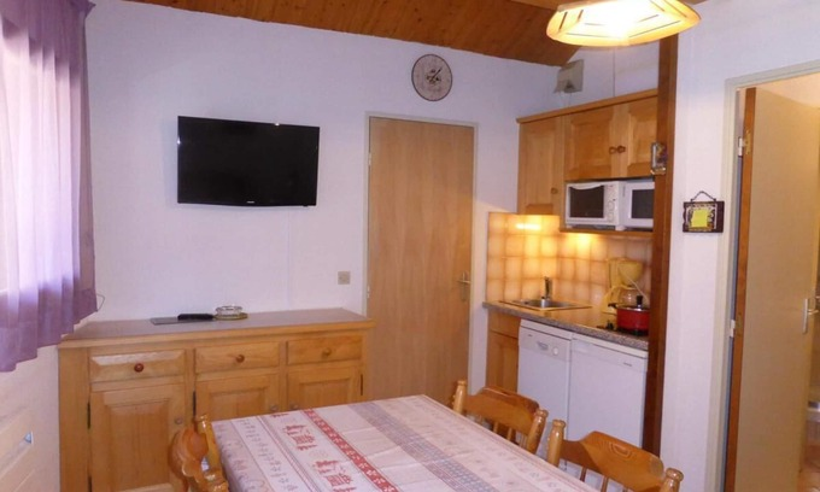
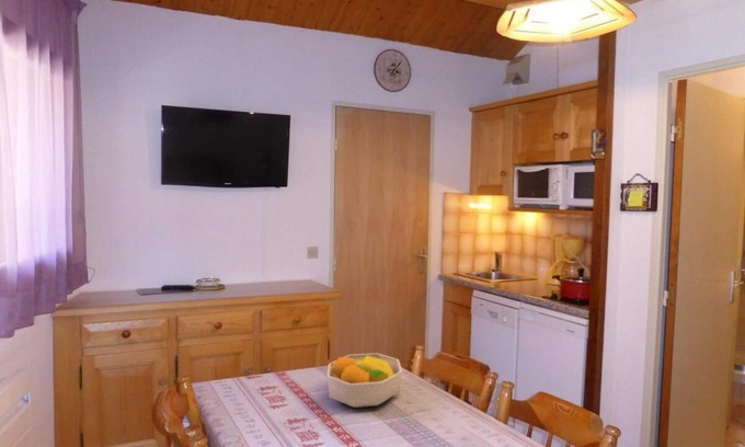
+ fruit bowl (364, 375)
